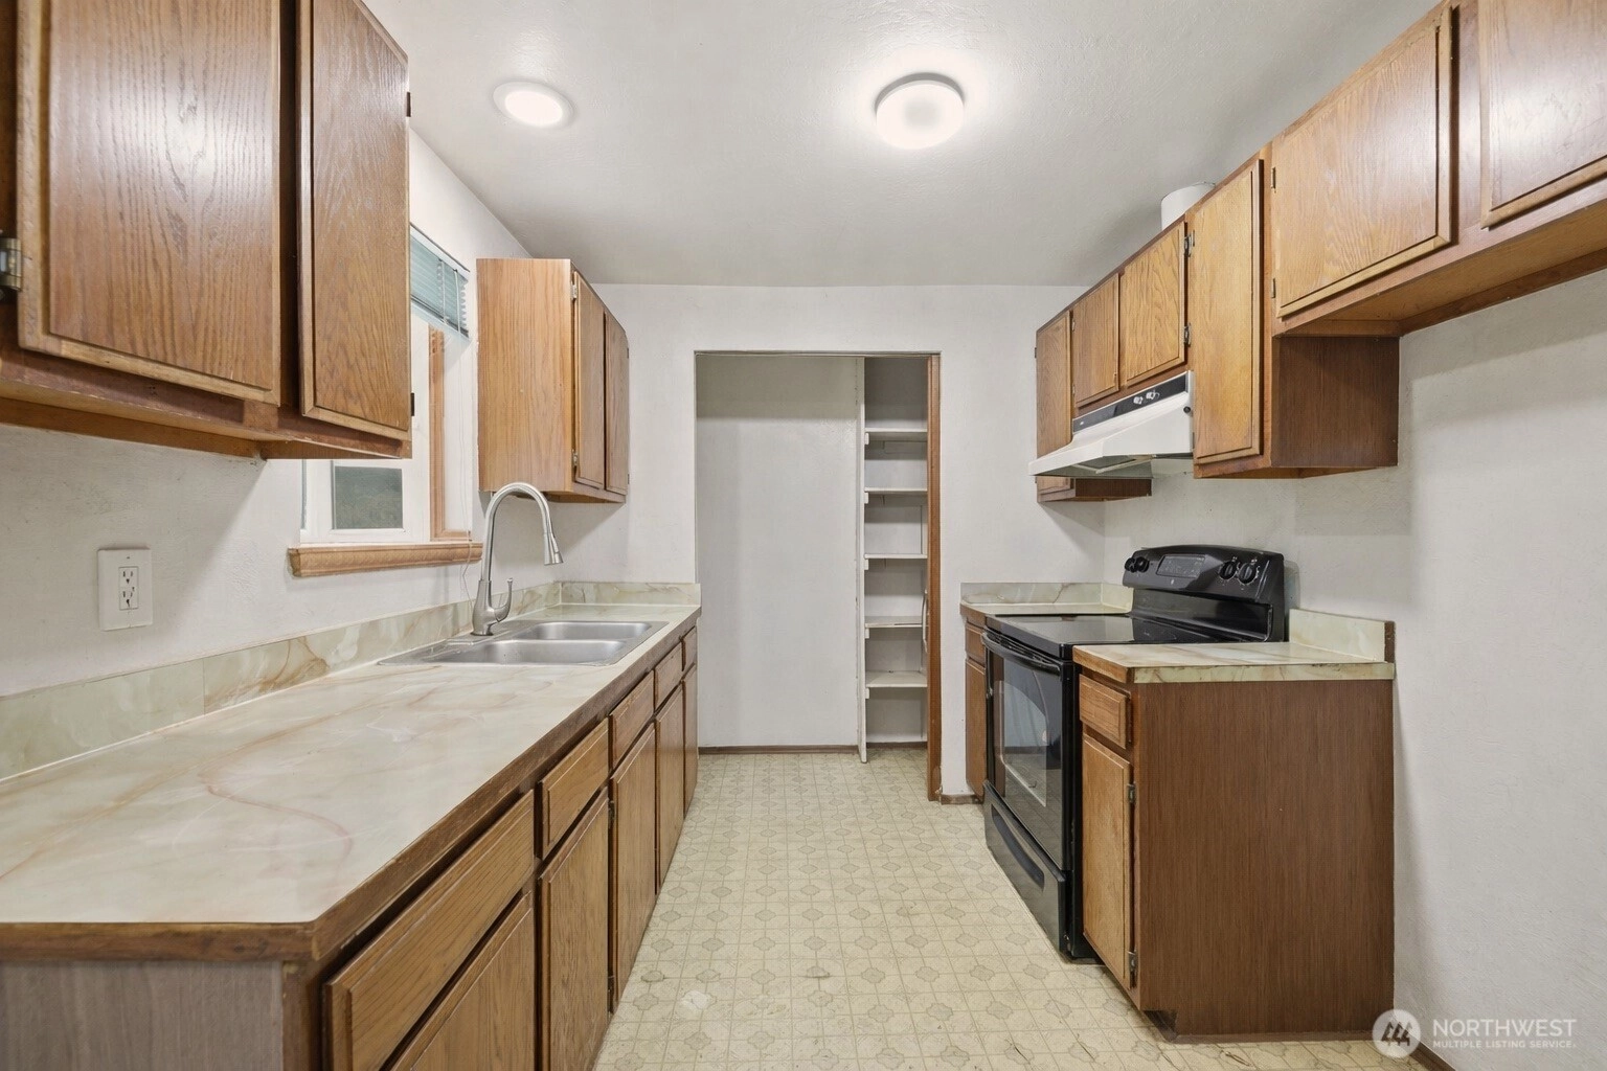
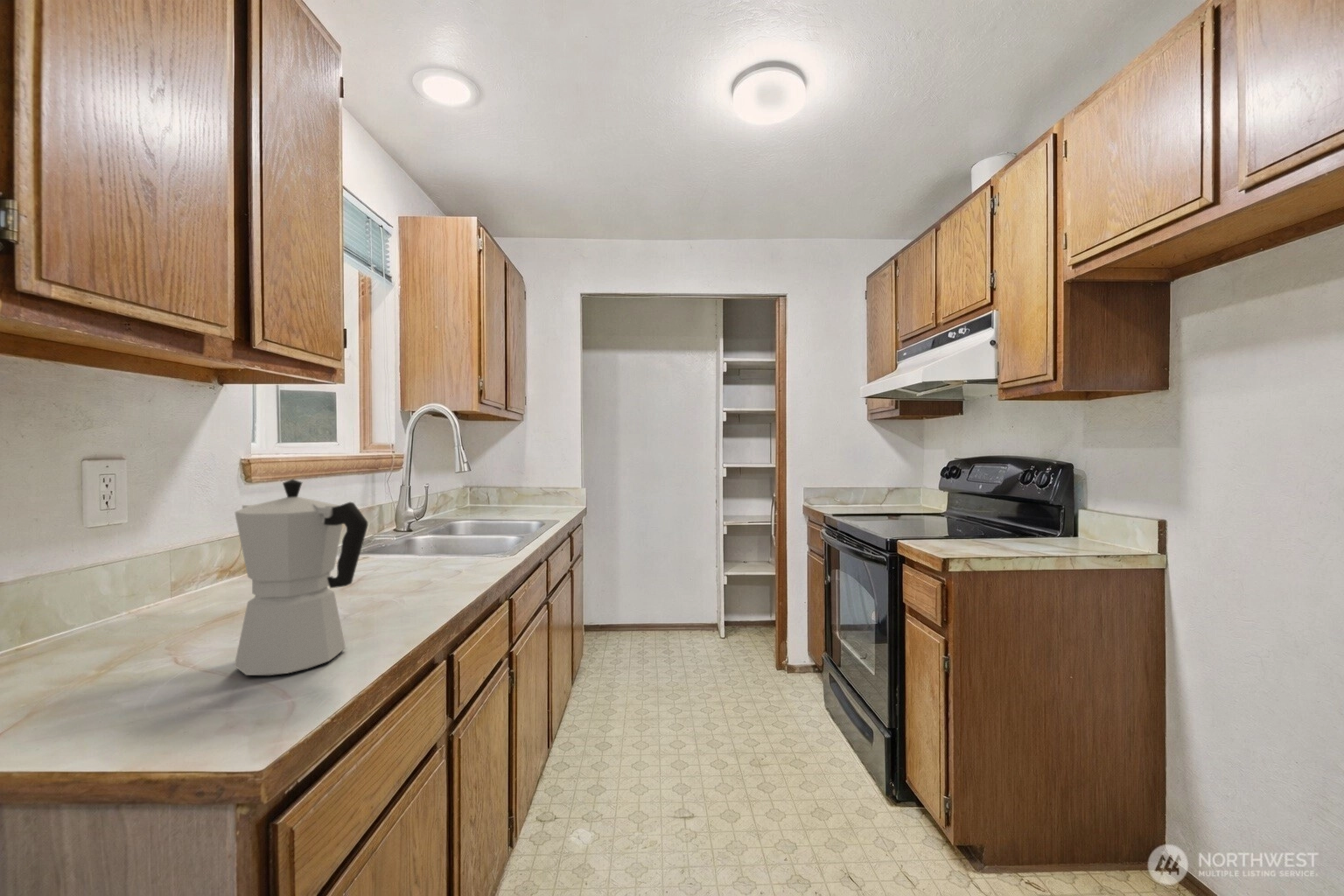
+ moka pot (300, 570)
